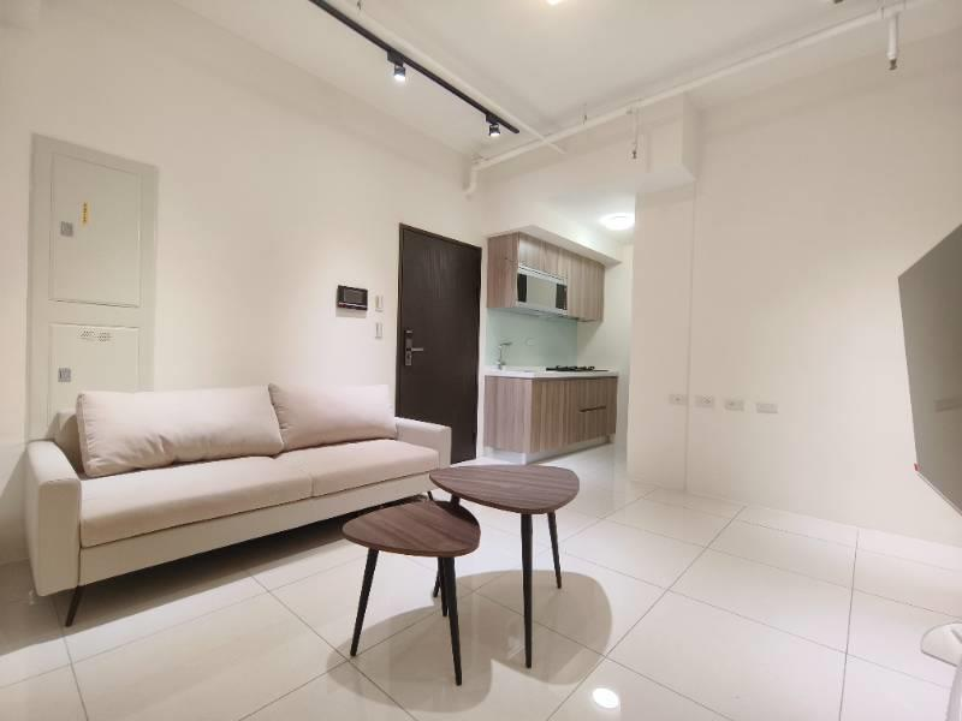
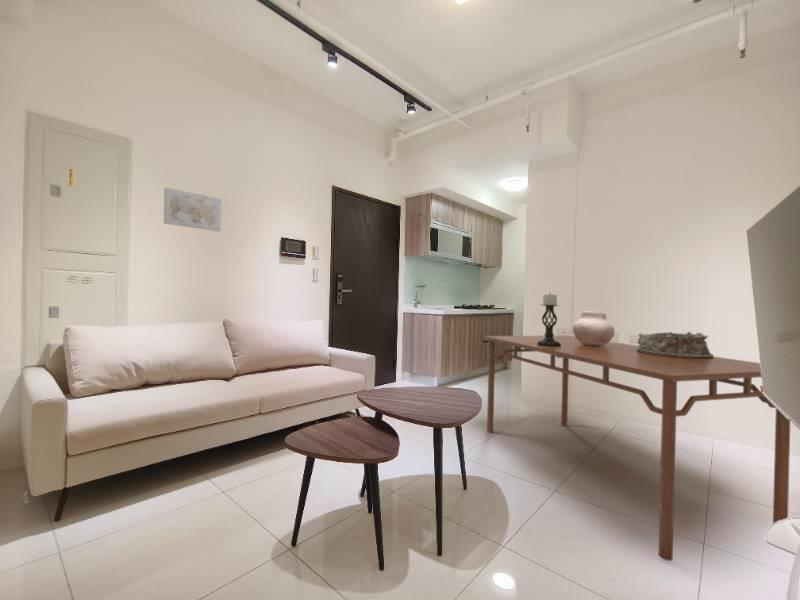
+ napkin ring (674, 342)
+ dining table (607, 385)
+ vase (593, 328)
+ candle holder (550, 318)
+ wall art (193, 210)
